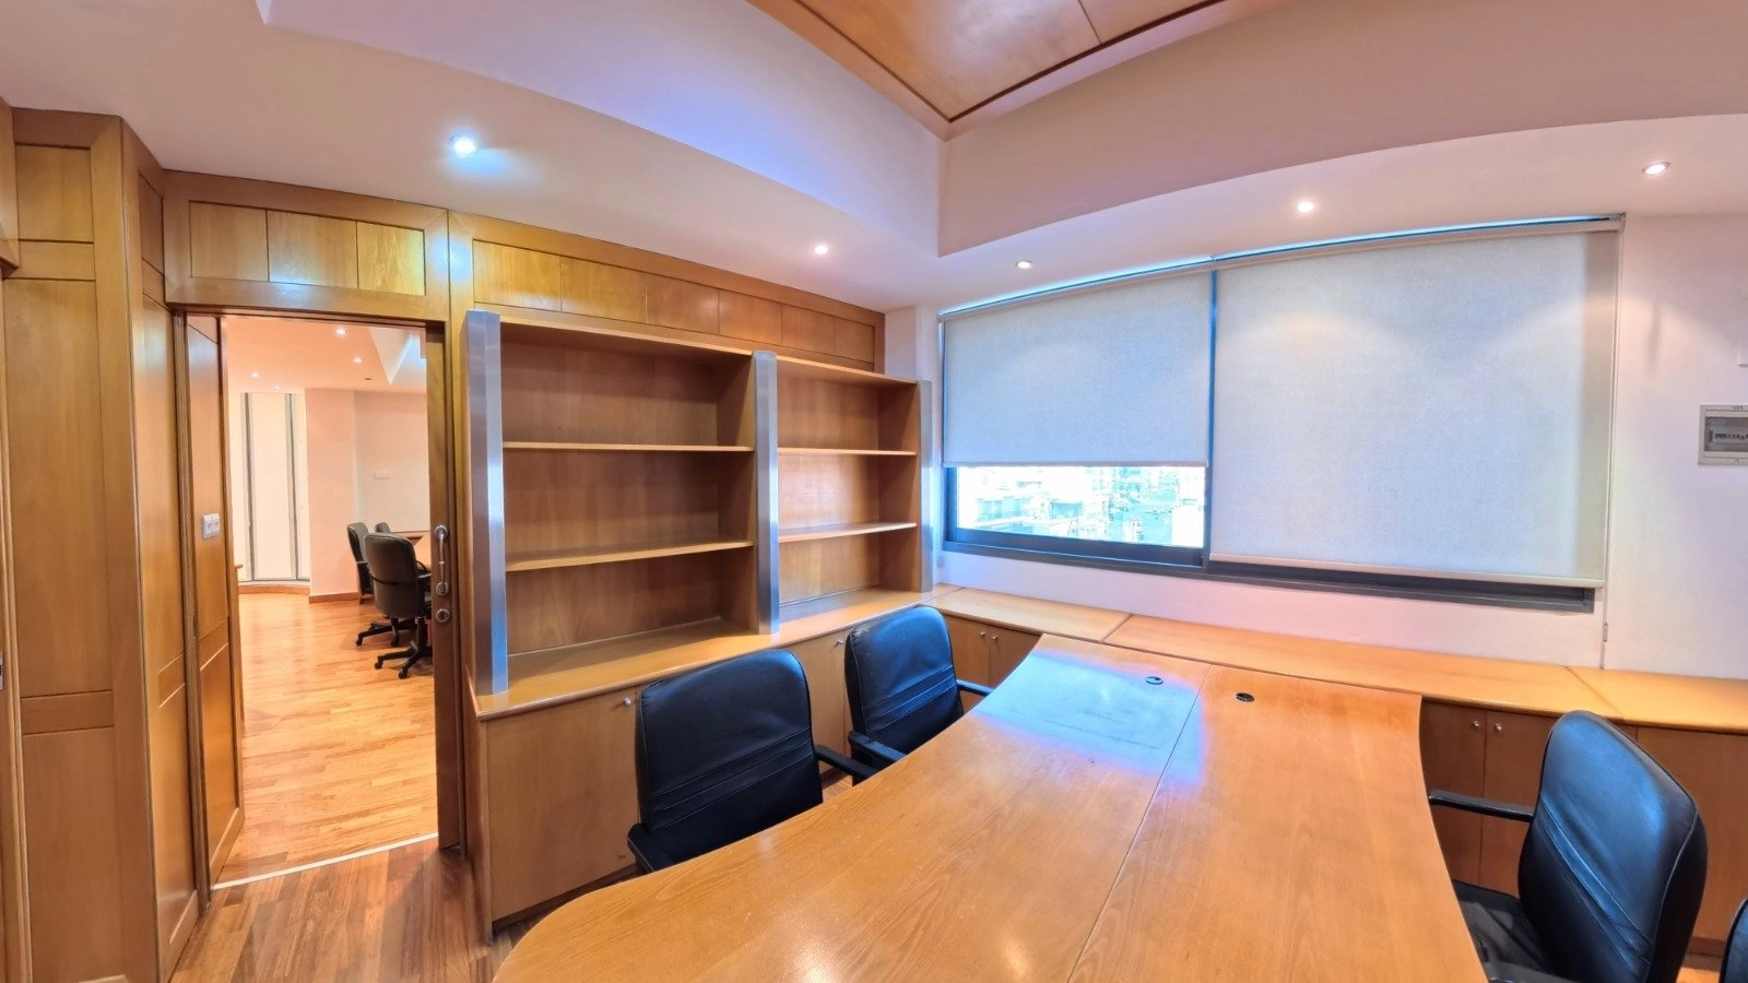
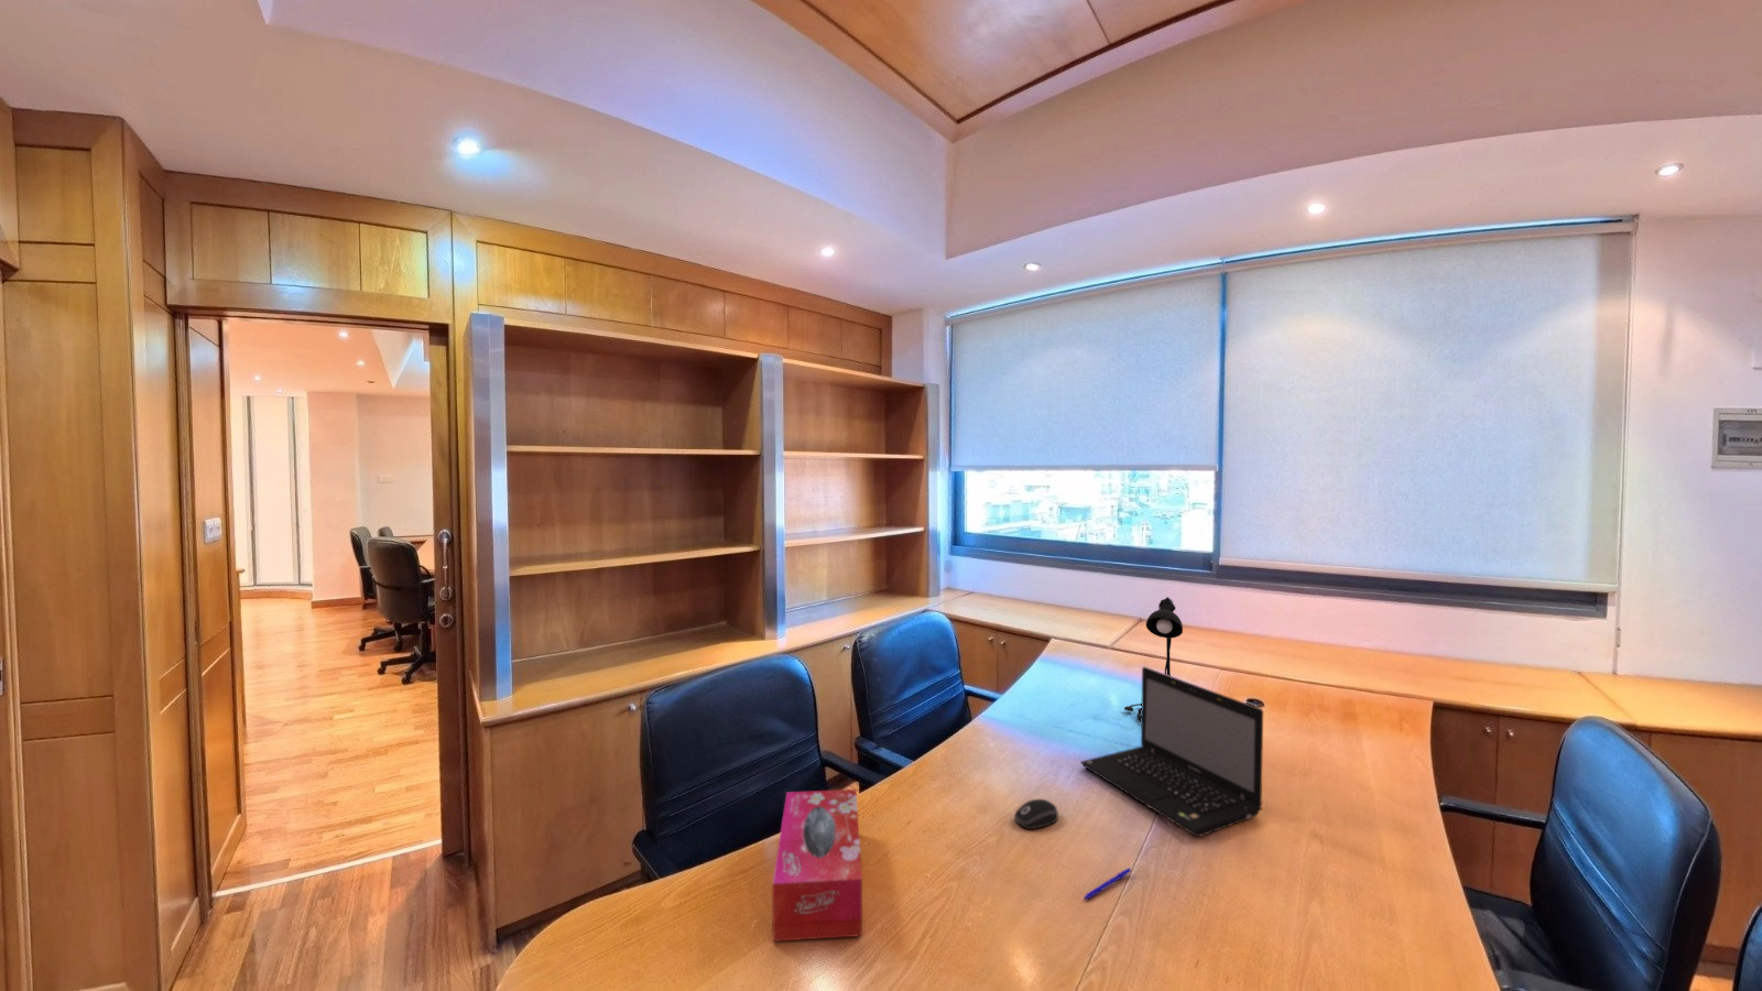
+ laptop (1165, 741)
+ pen (1107, 883)
+ tissue box (819, 854)
+ desk lamp (1167, 659)
+ computer mouse (1036, 811)
